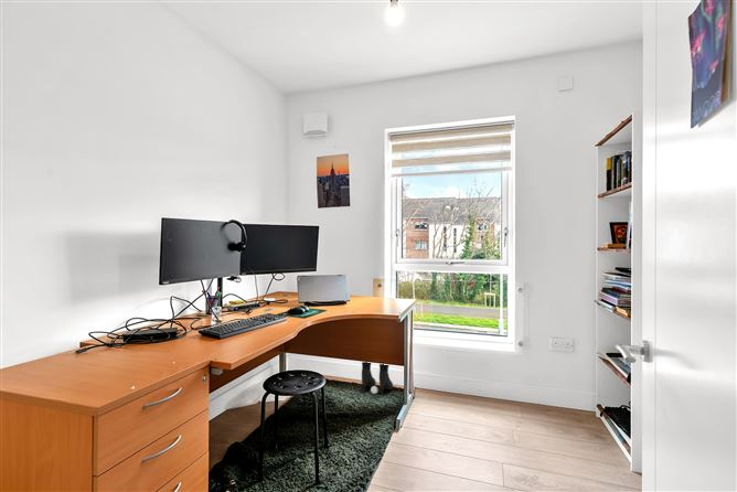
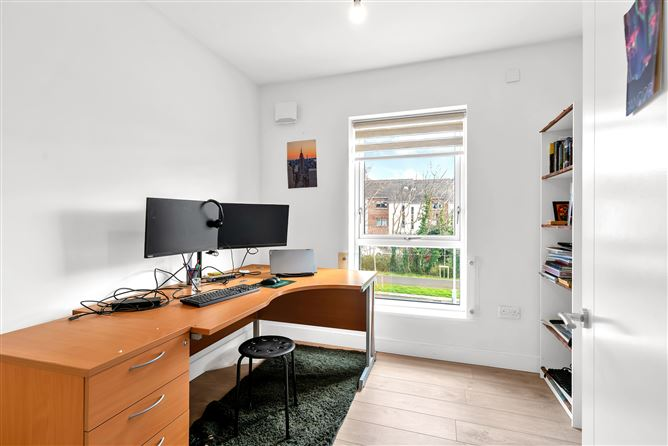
- boots (380, 374)
